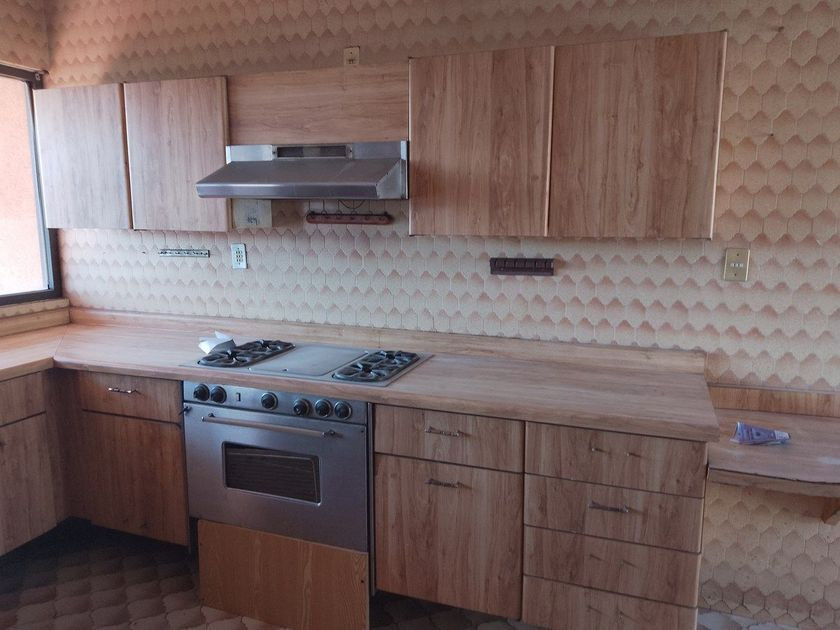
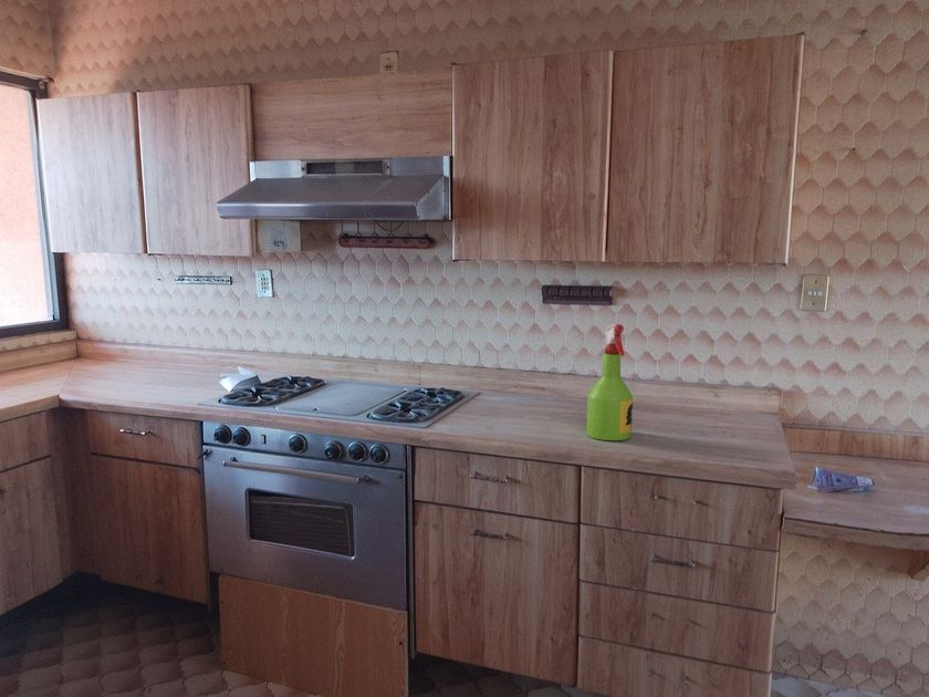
+ spray bottle (613, 379)
